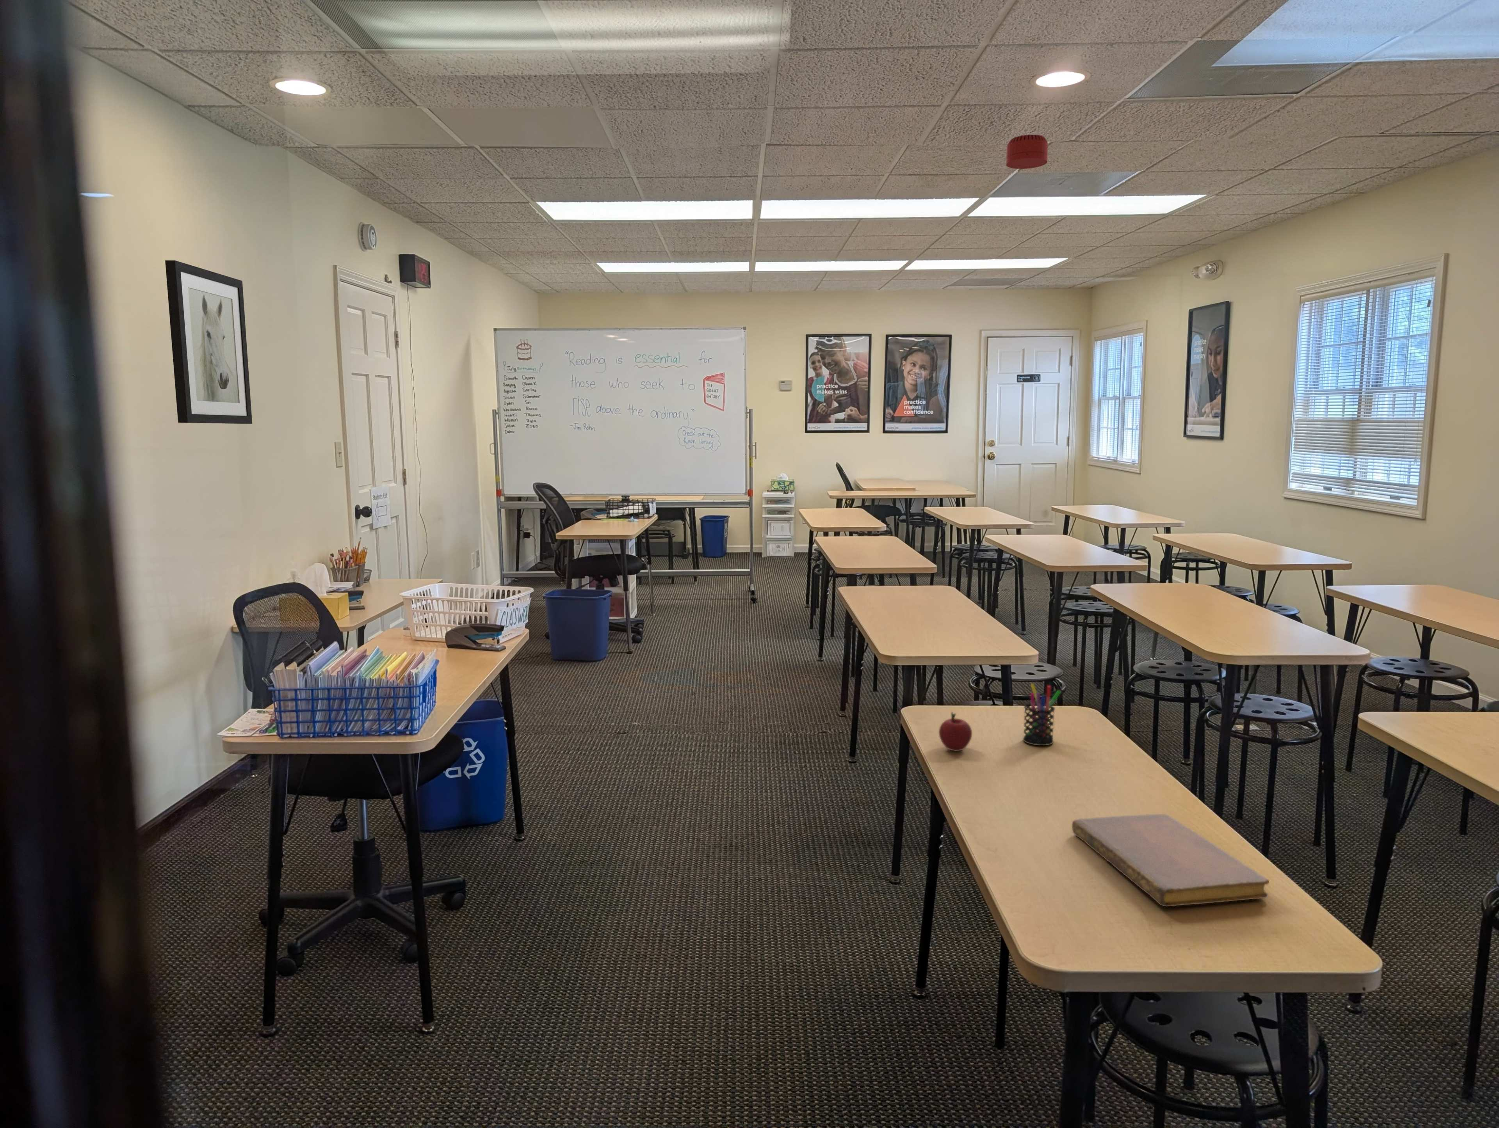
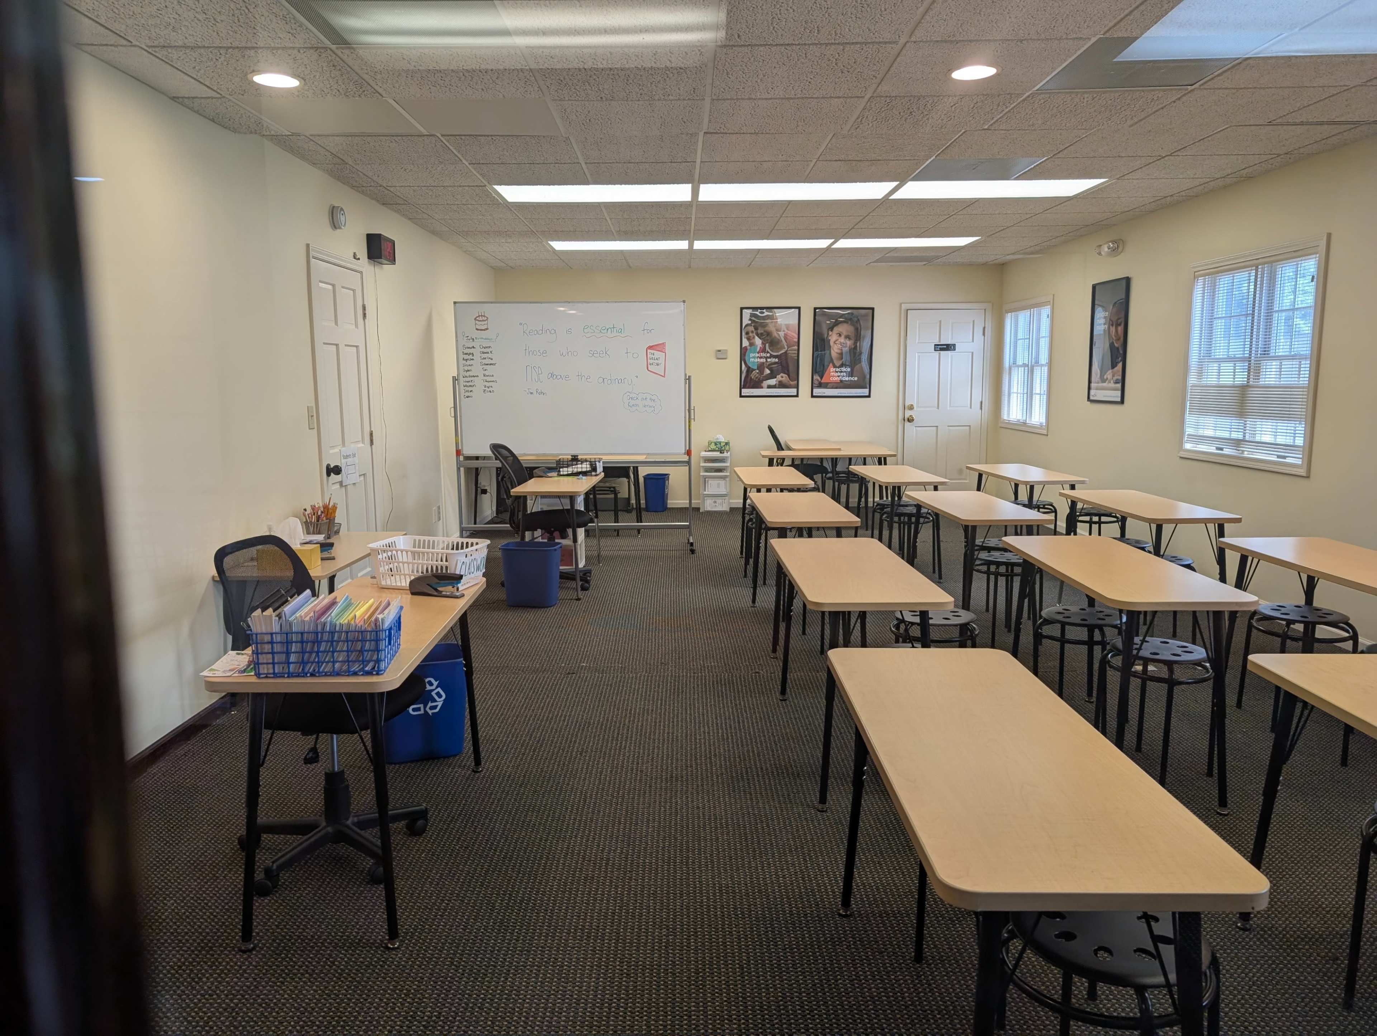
- smoke detector (1026, 150)
- notebook (1164, 855)
- wall art (212, 348)
- apple (955, 730)
- pen holder (1043, 712)
